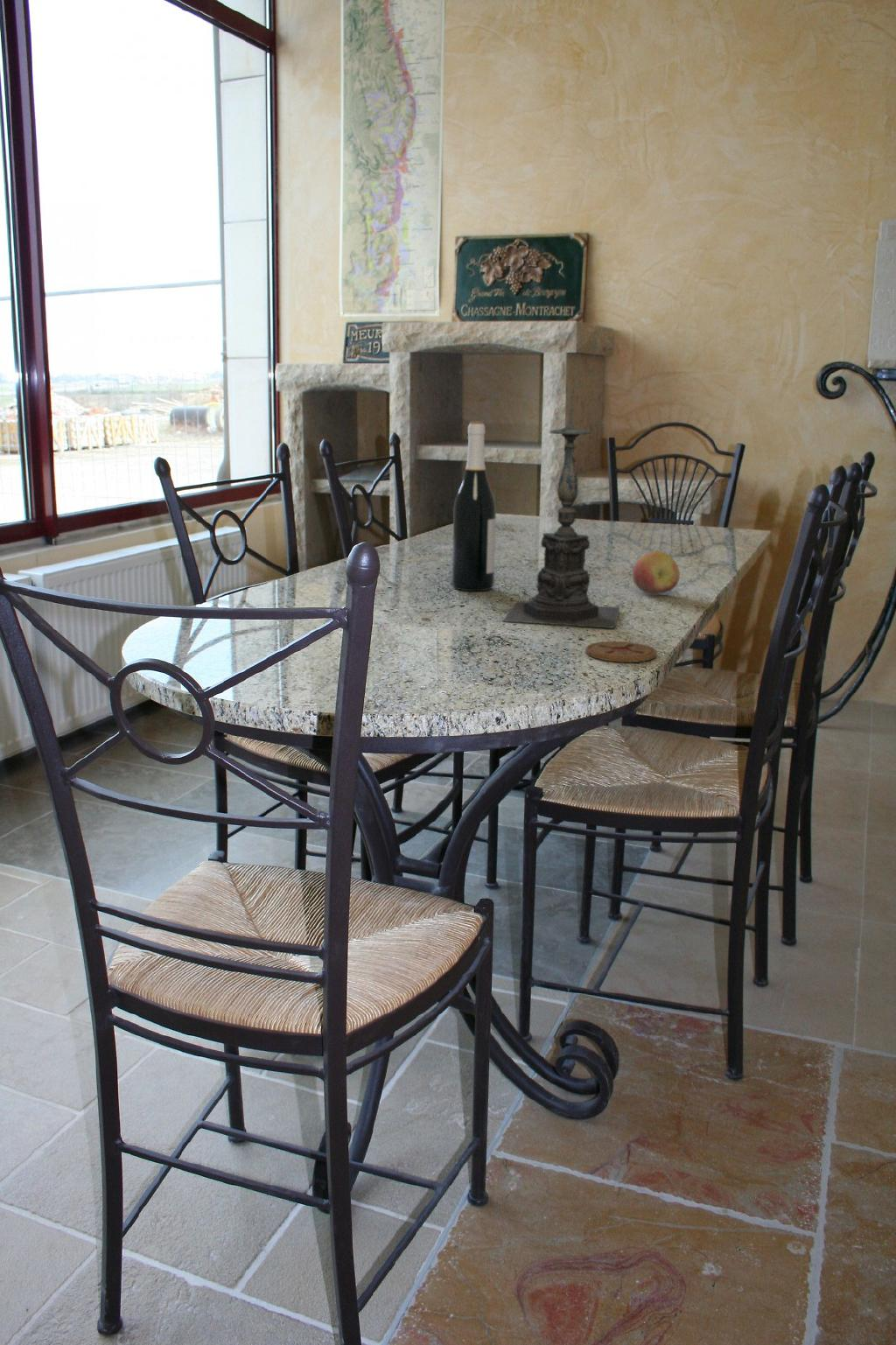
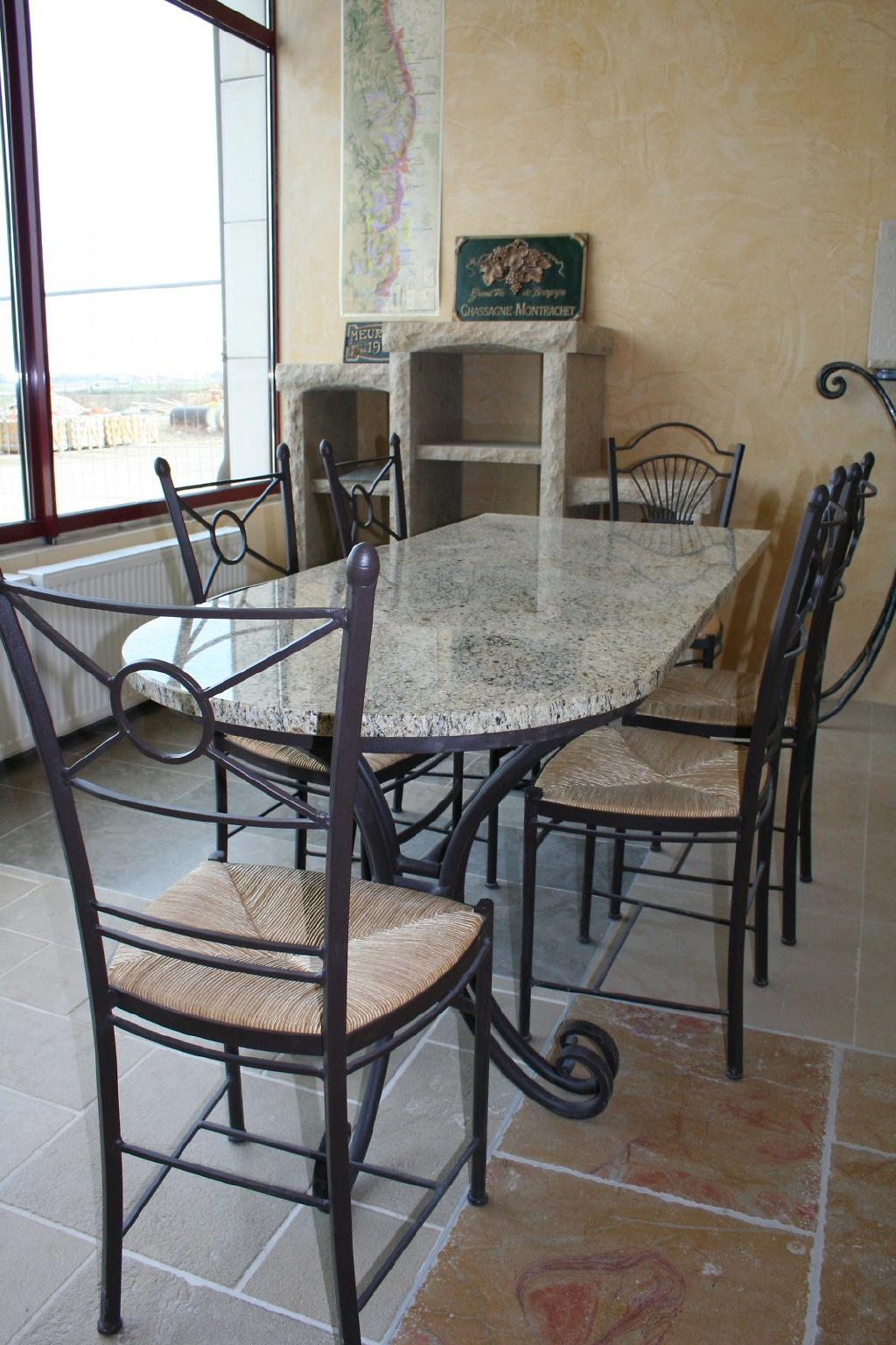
- wine bottle (474, 506)
- coaster (620, 651)
- fruit (655, 572)
- candle holder (568, 508)
